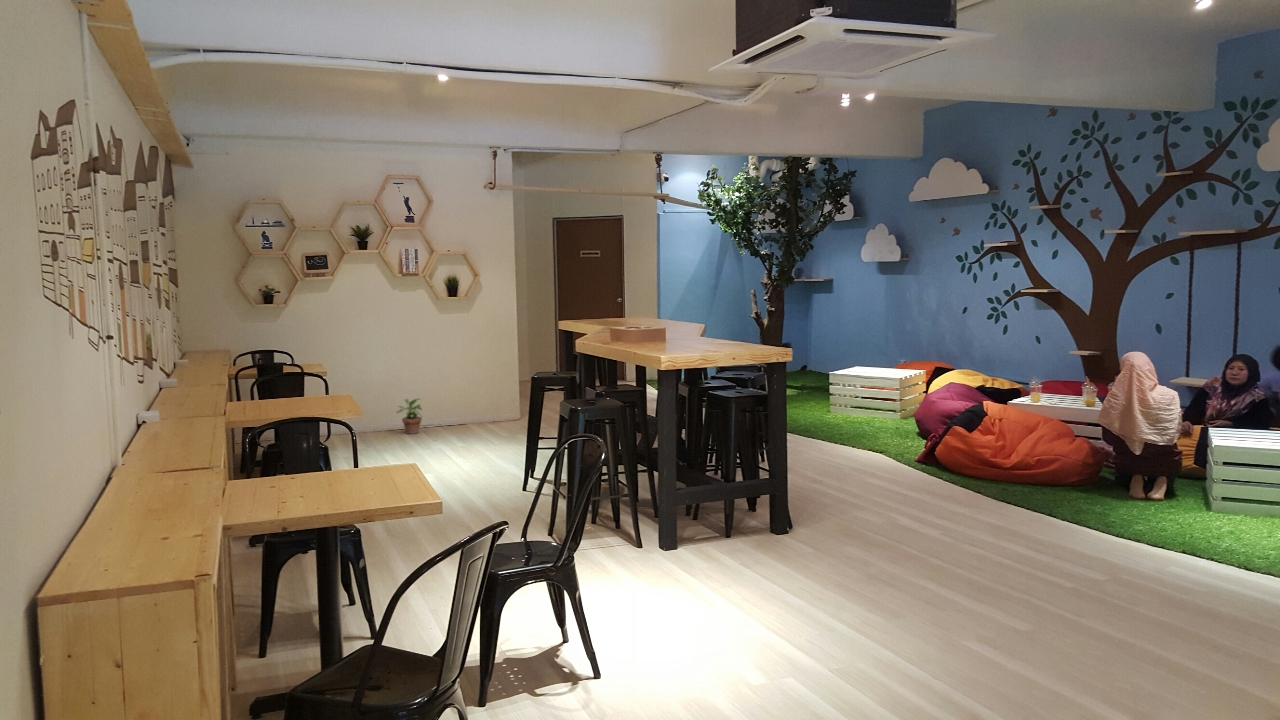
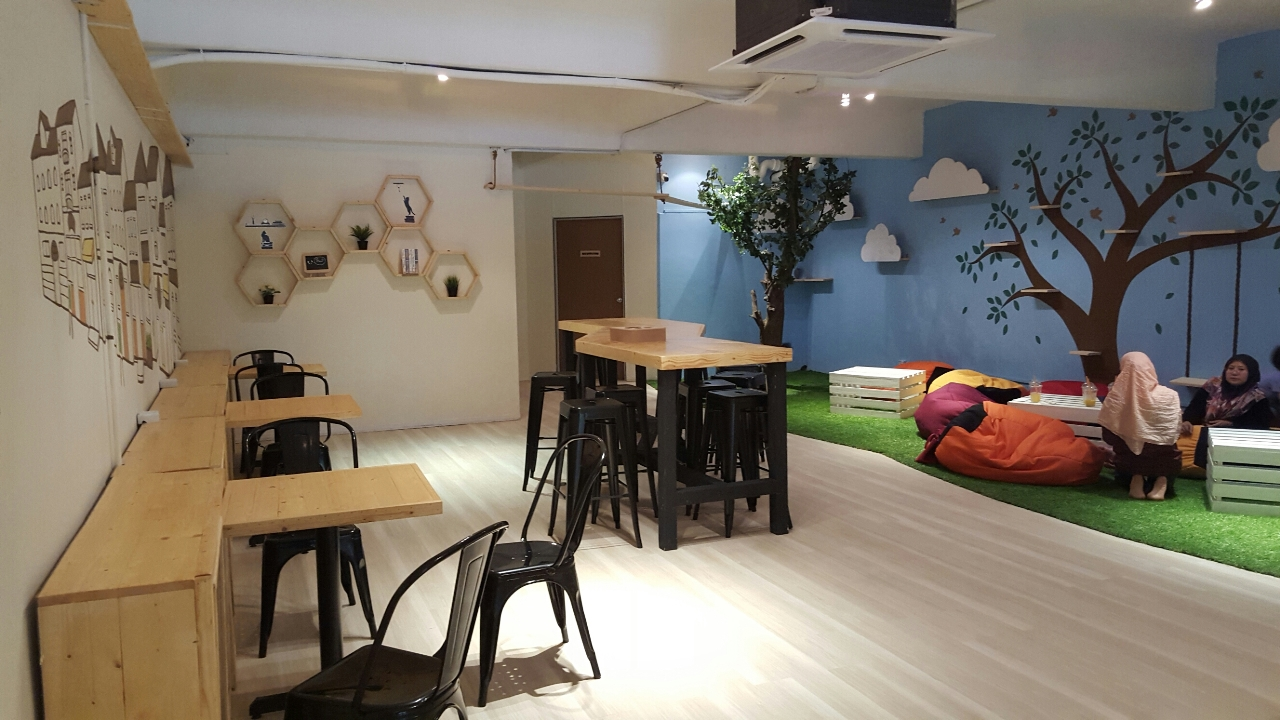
- potted plant (408, 415)
